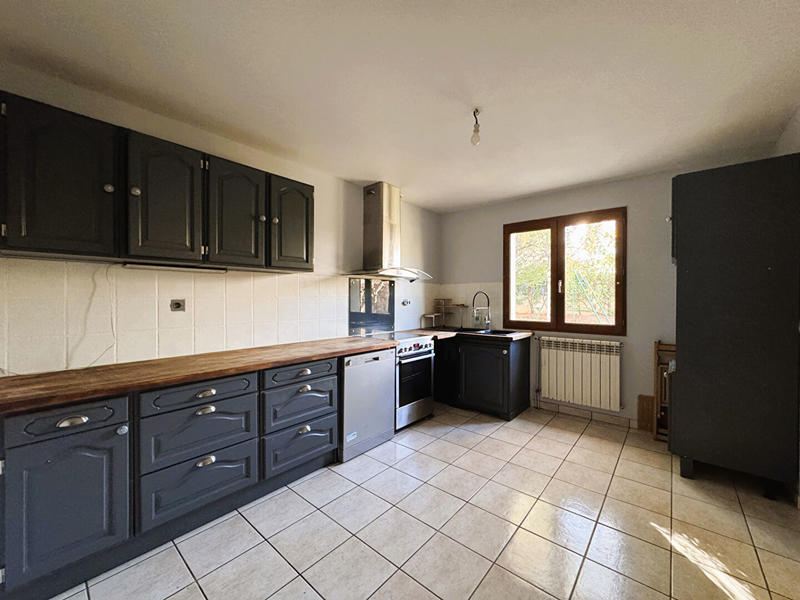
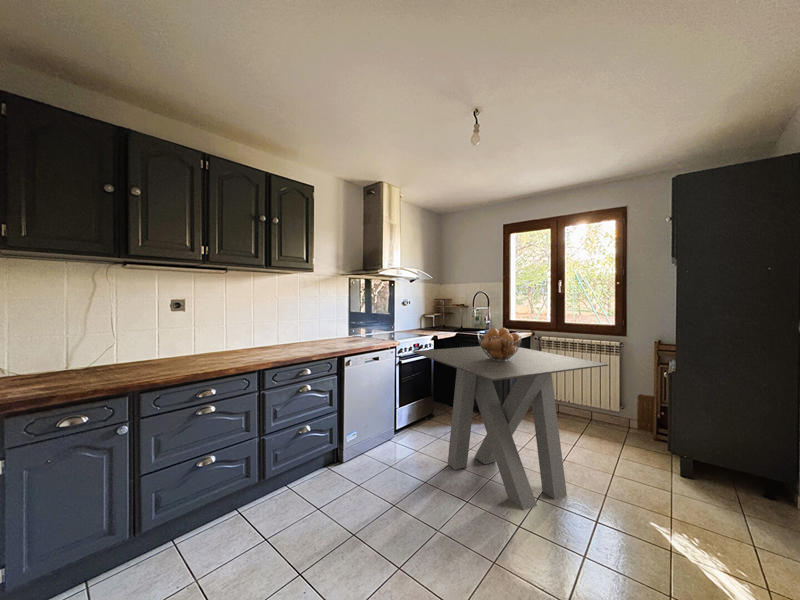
+ dining table (499, 418)
+ fruit basket (499, 343)
